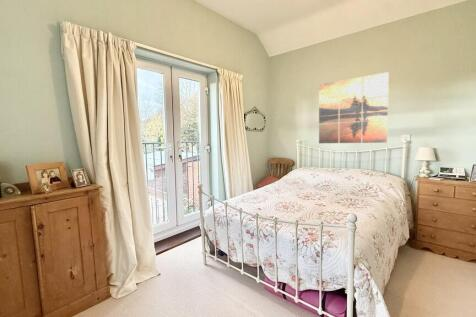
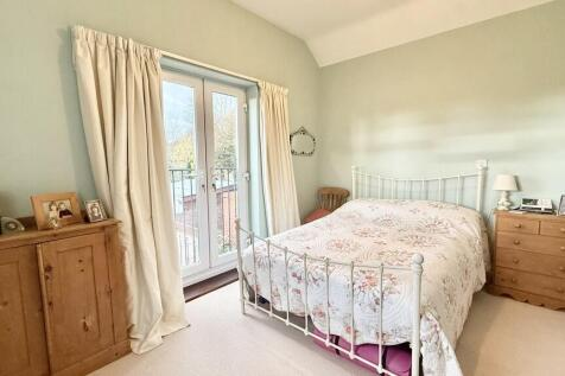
- wall art (350, 111)
